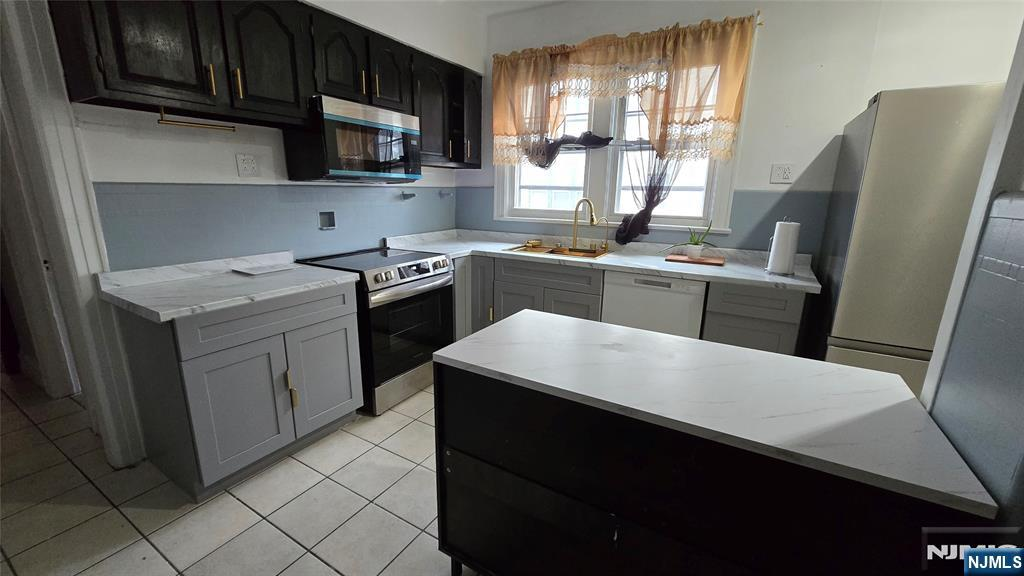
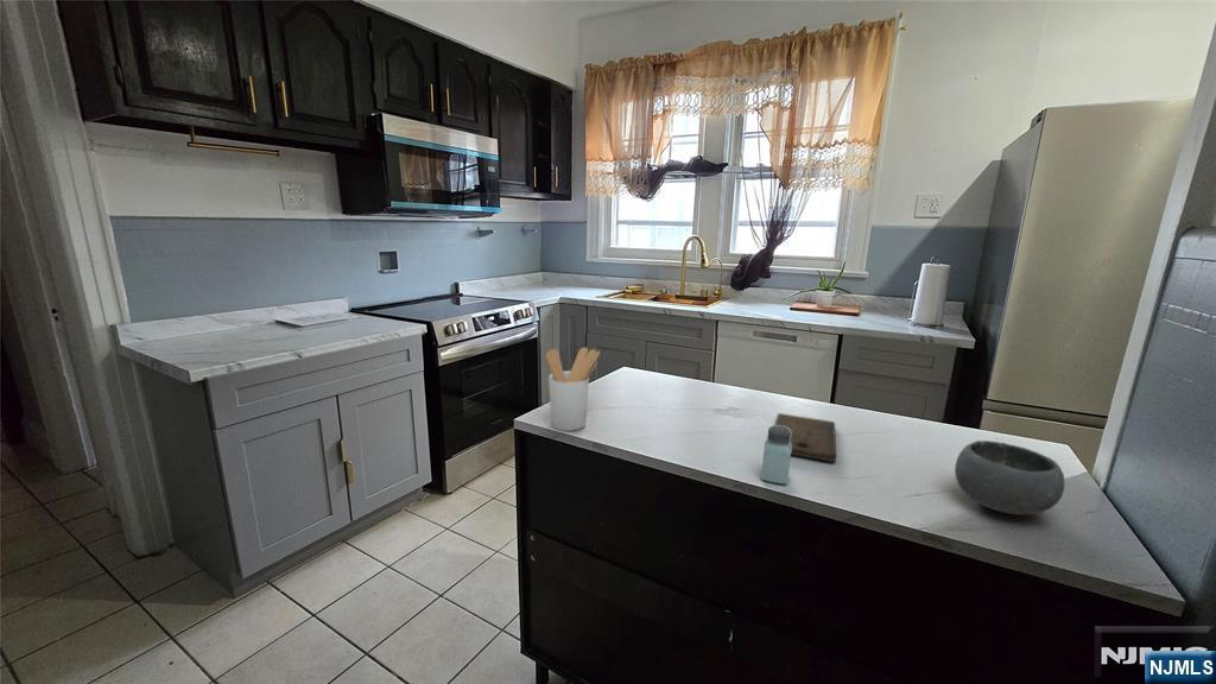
+ bowl (1005, 481)
+ cutting board (803, 435)
+ saltshaker (777, 454)
+ utensil holder (575, 386)
